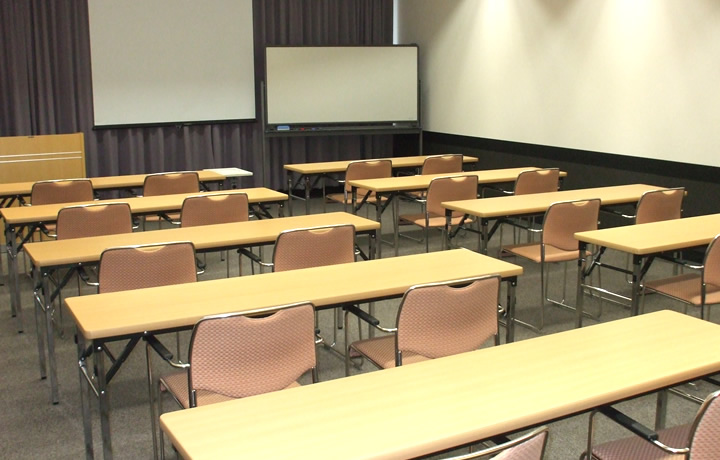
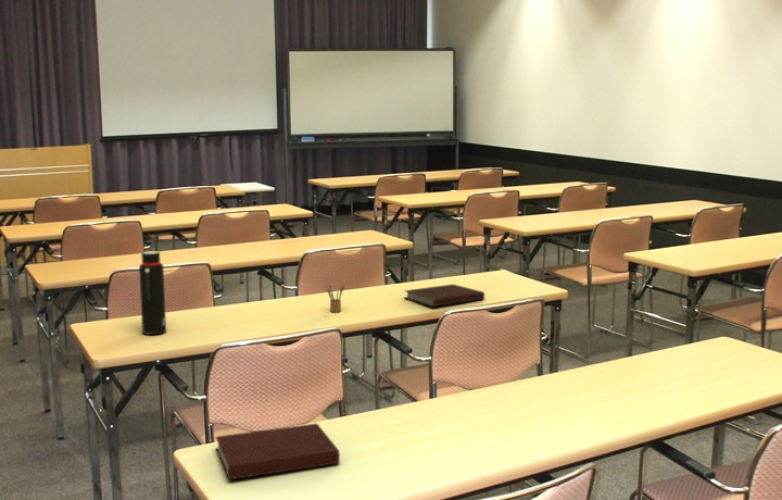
+ water bottle (151, 292)
+ notebook (443, 295)
+ notebook (276, 449)
+ pencil box (337, 297)
